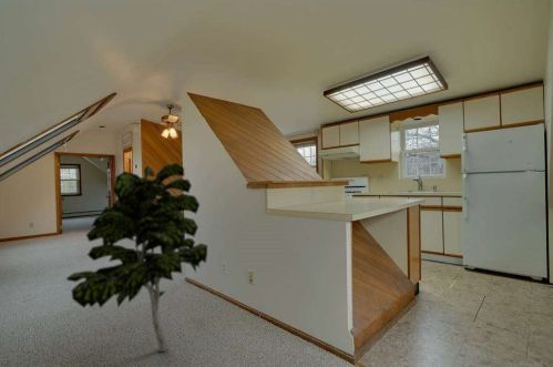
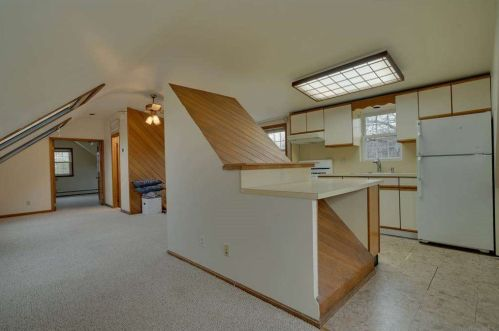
- indoor plant (147, 257)
